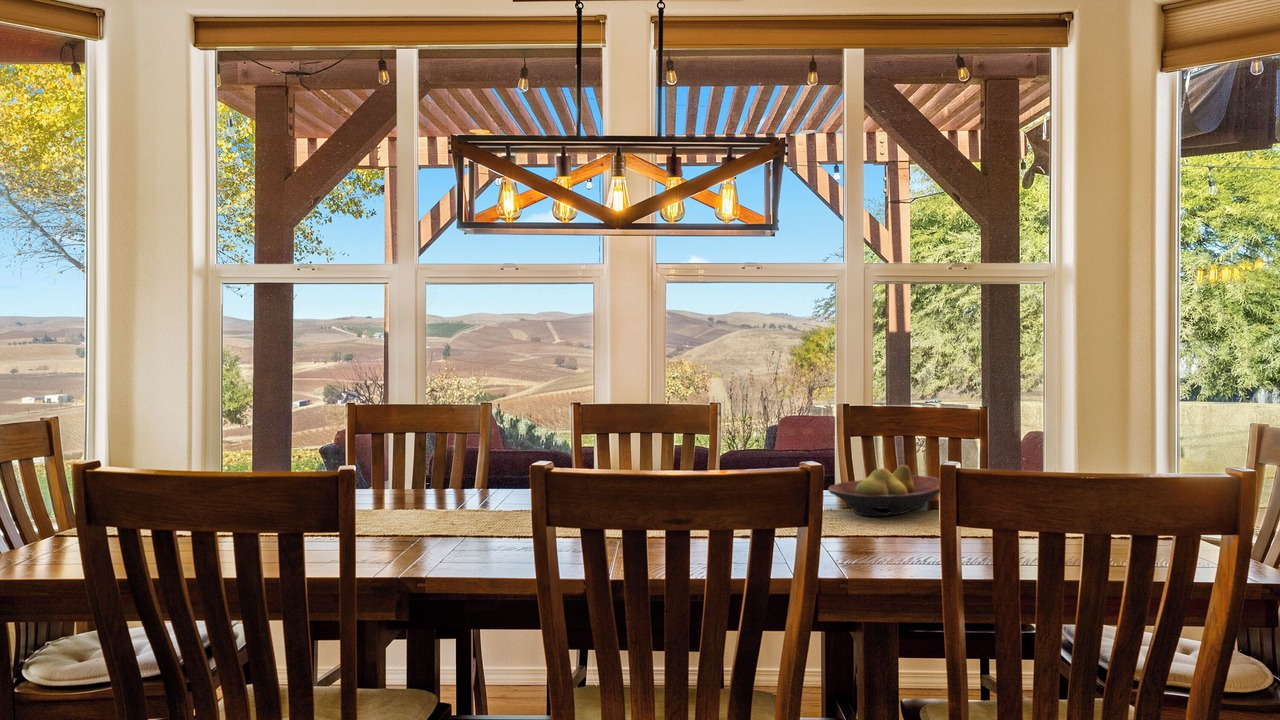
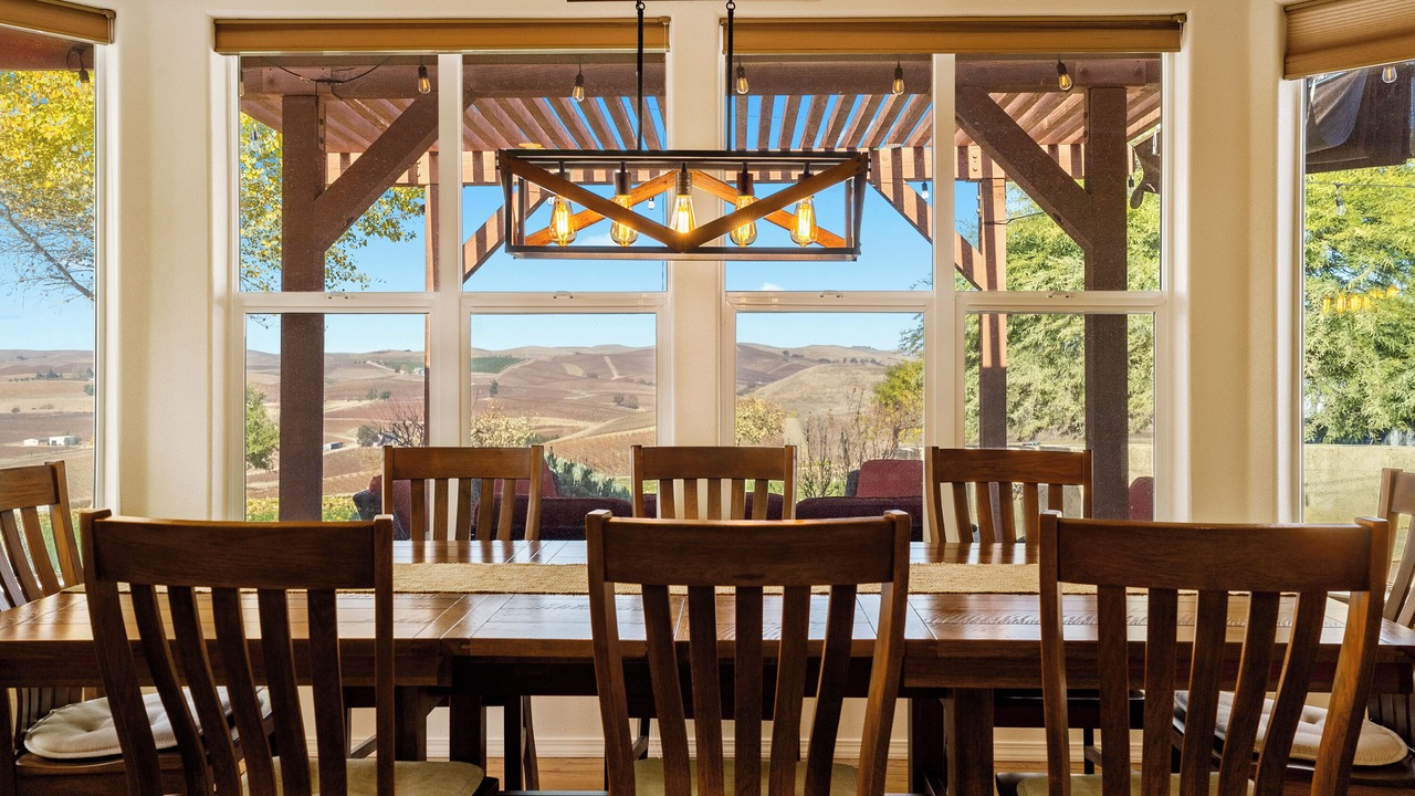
- fruit bowl (889, 487)
